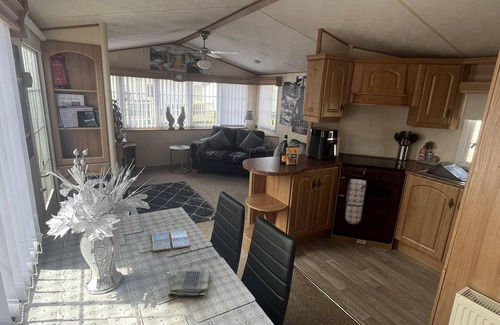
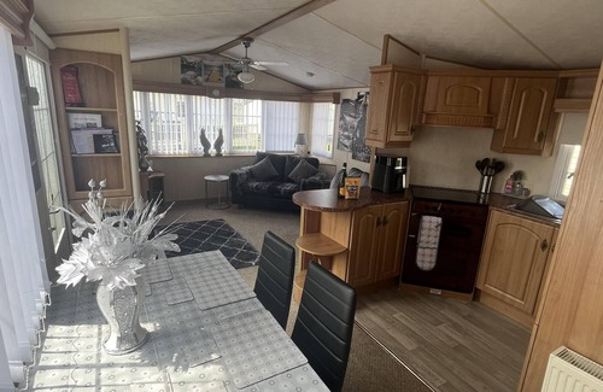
- drink coaster (171, 238)
- dish towel (190, 282)
